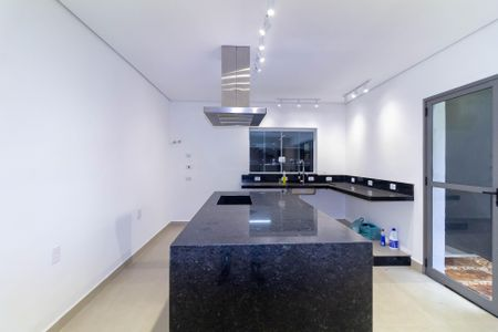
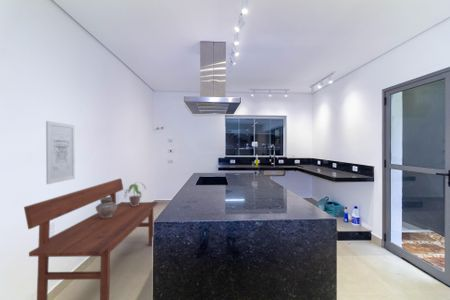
+ potted plant (134, 194)
+ wall art (61, 152)
+ ceramic pot (106, 207)
+ bench (111, 229)
